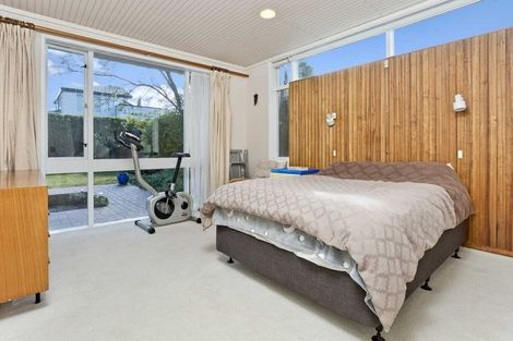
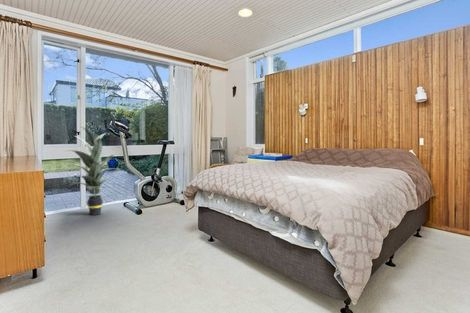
+ indoor plant (90, 170)
